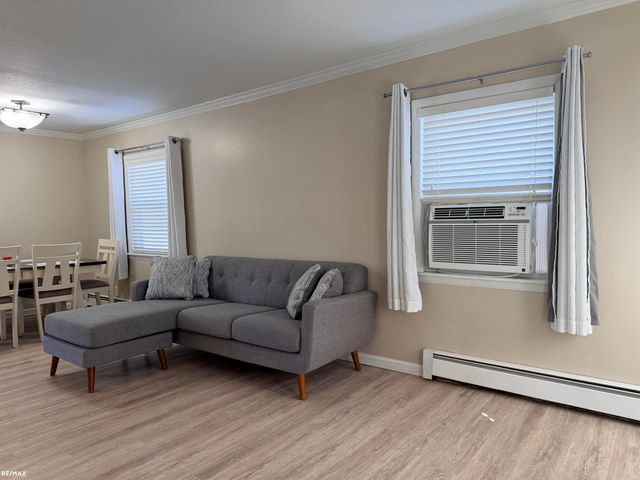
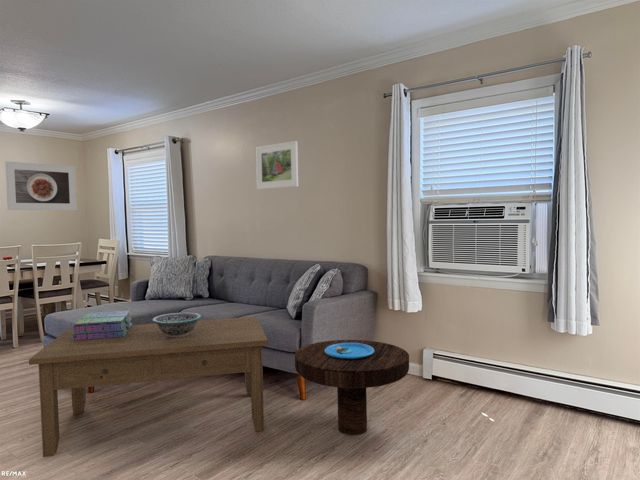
+ decorative bowl (177, 325)
+ coffee table (162, 377)
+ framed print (43, 187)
+ side table (351, 389)
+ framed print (276, 166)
+ stack of books (104, 323)
